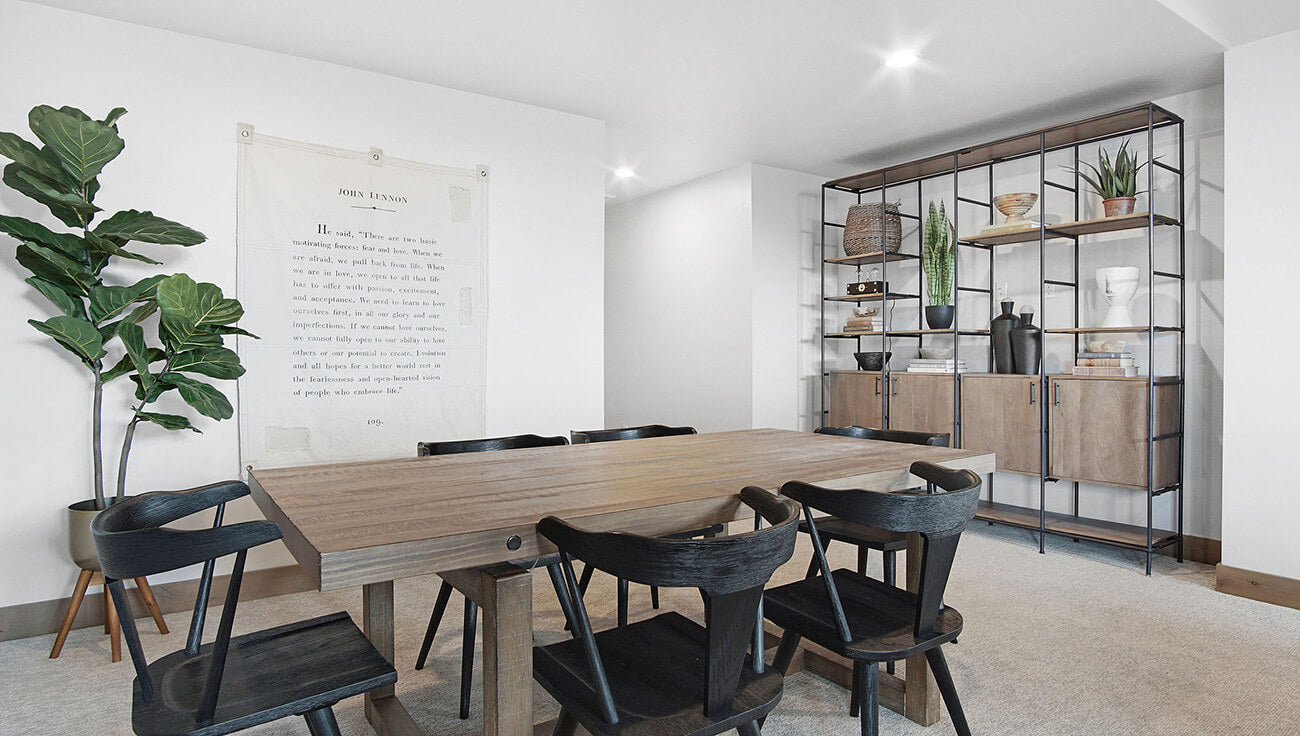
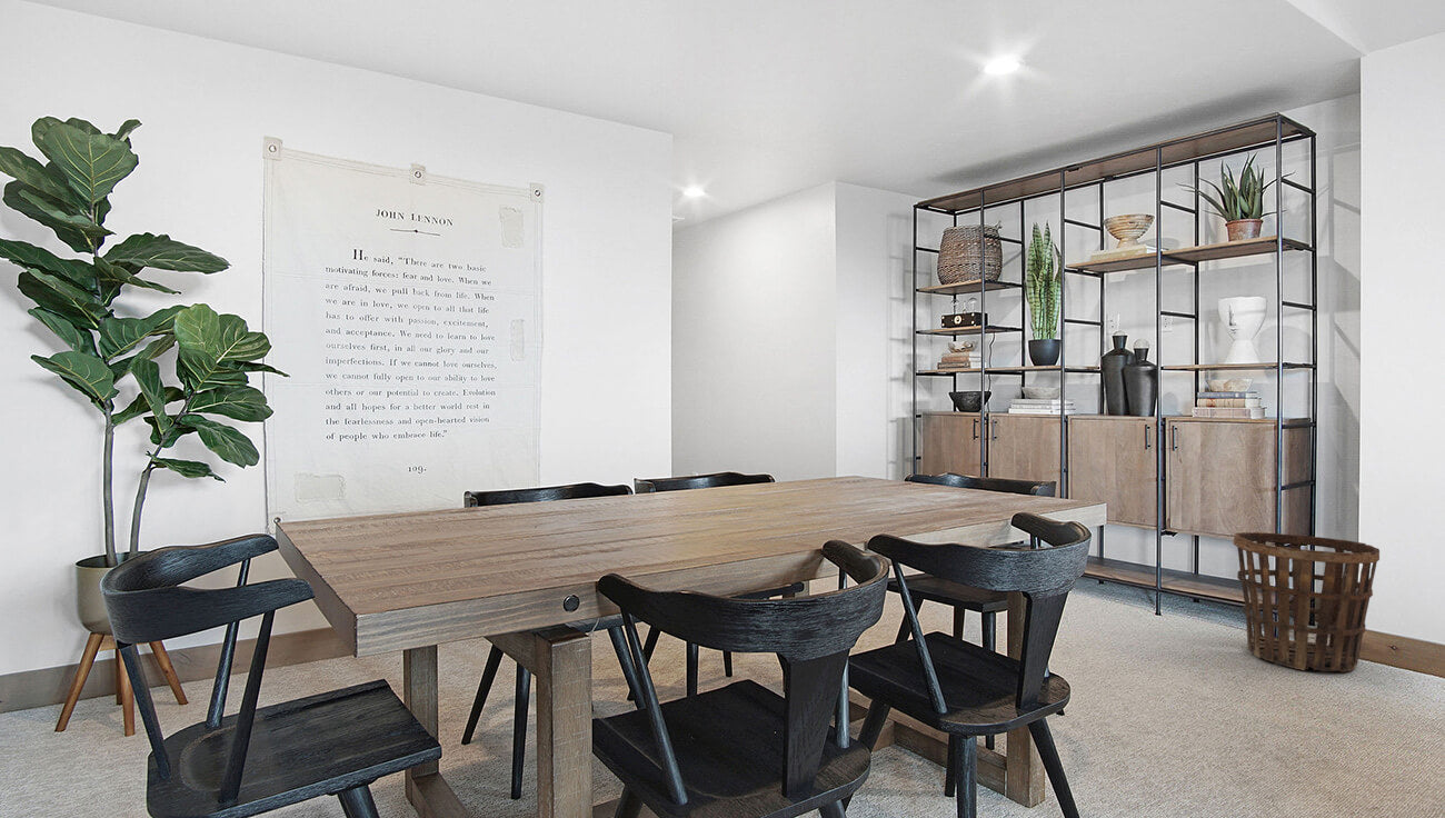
+ basket (1303, 598)
